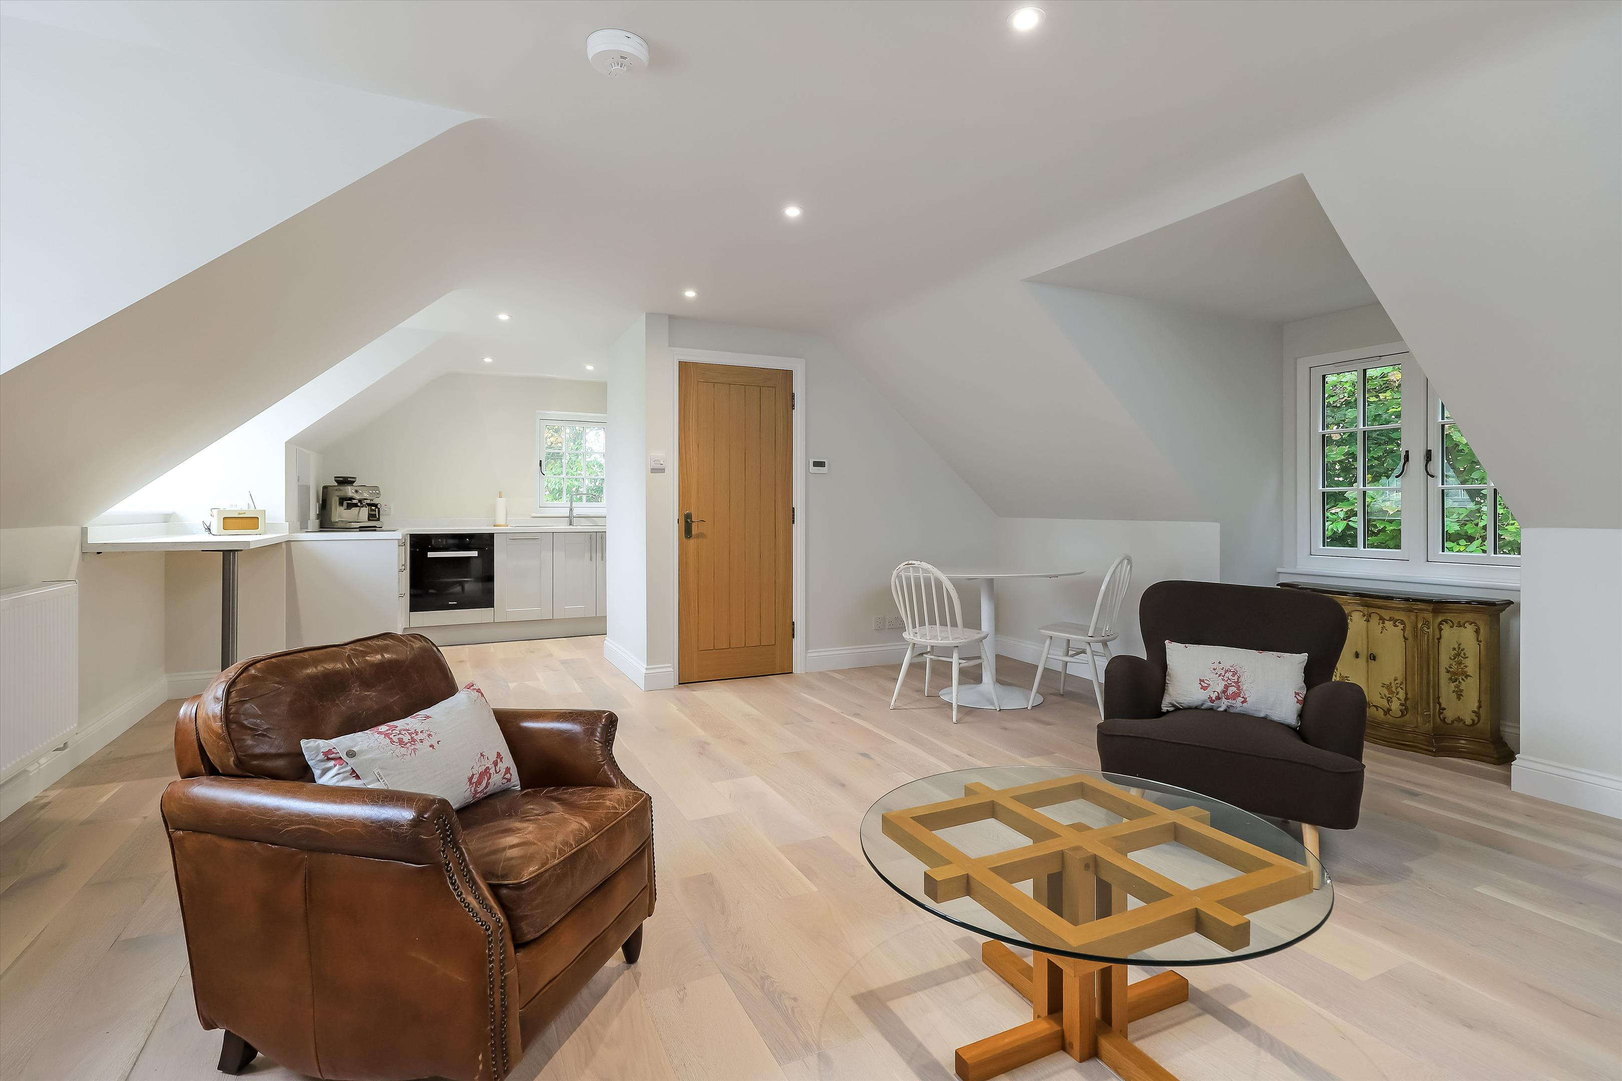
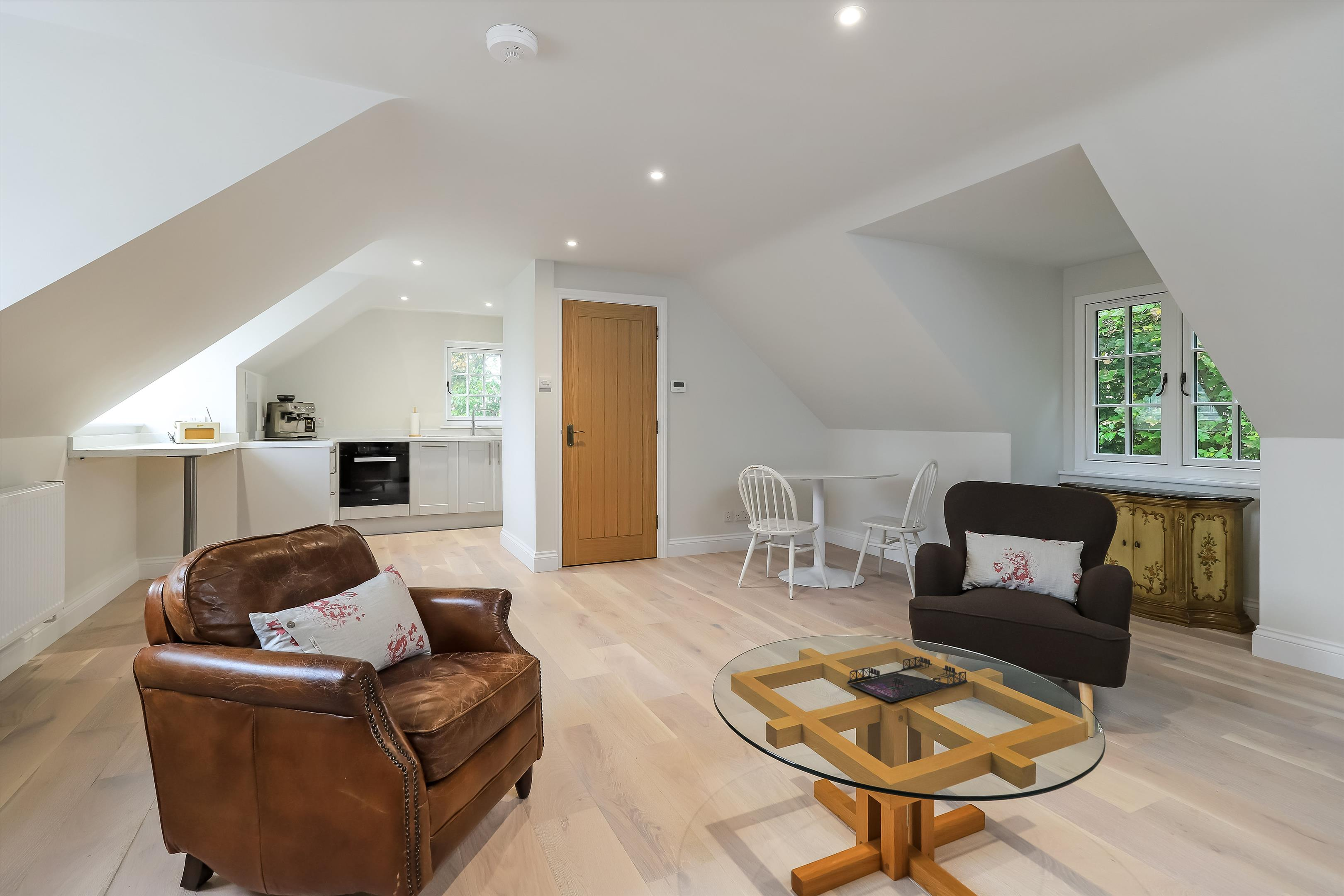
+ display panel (907, 677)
